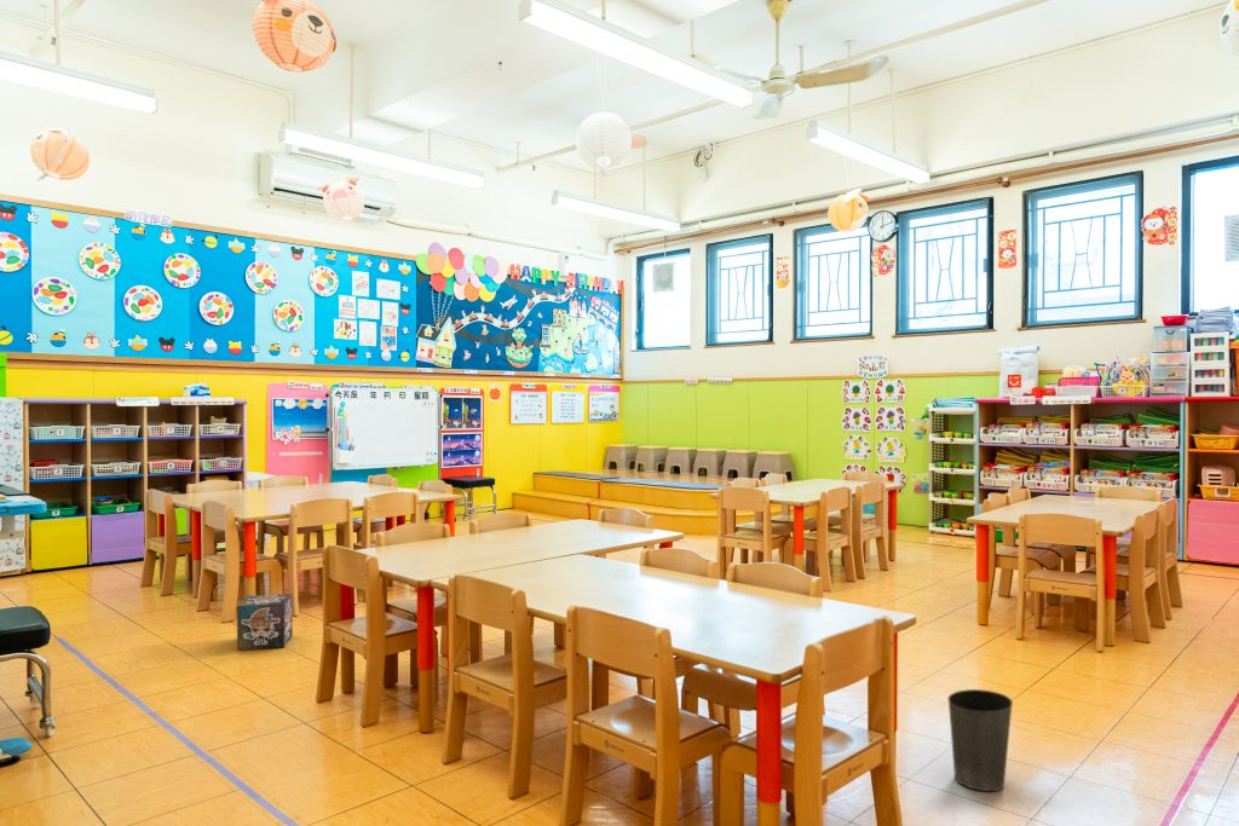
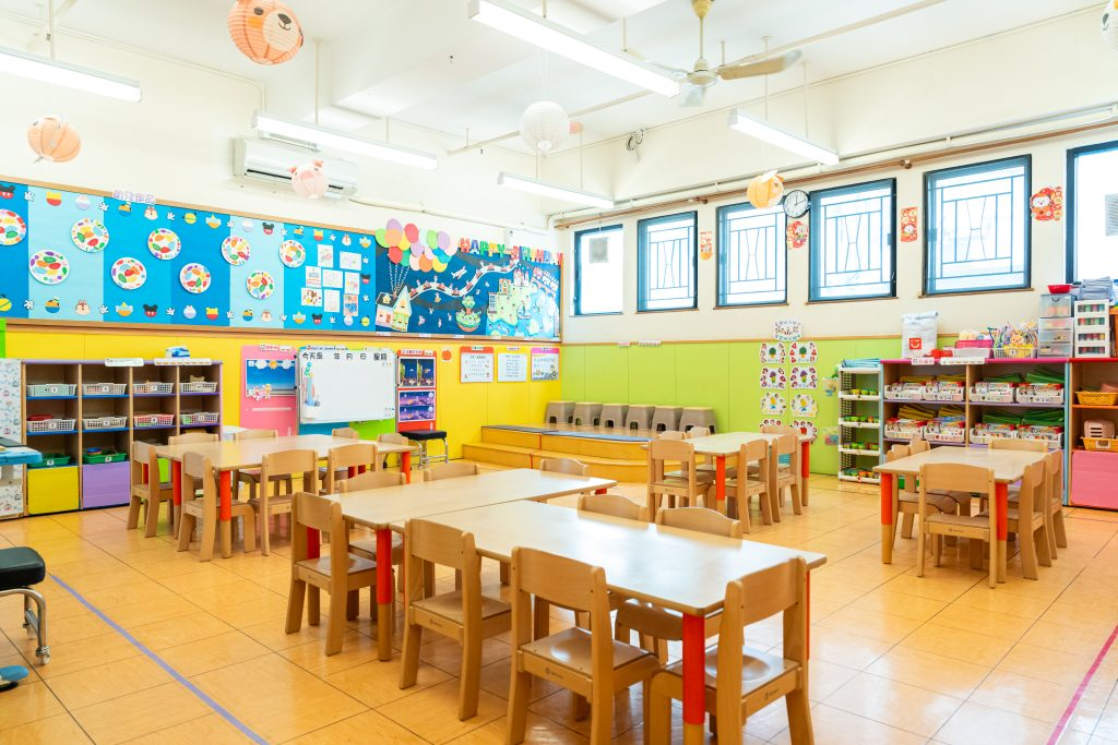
- waste basket (979, 740)
- toy box (265, 620)
